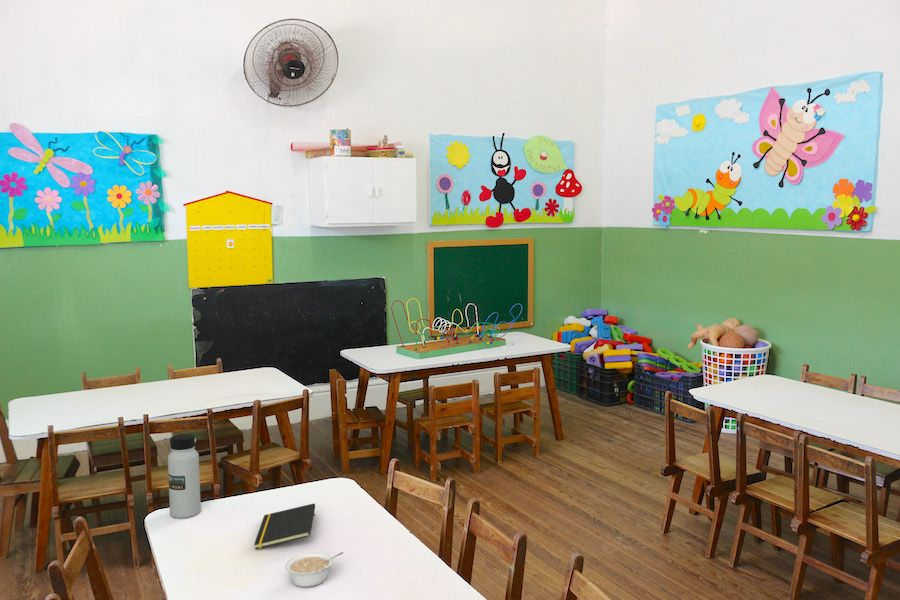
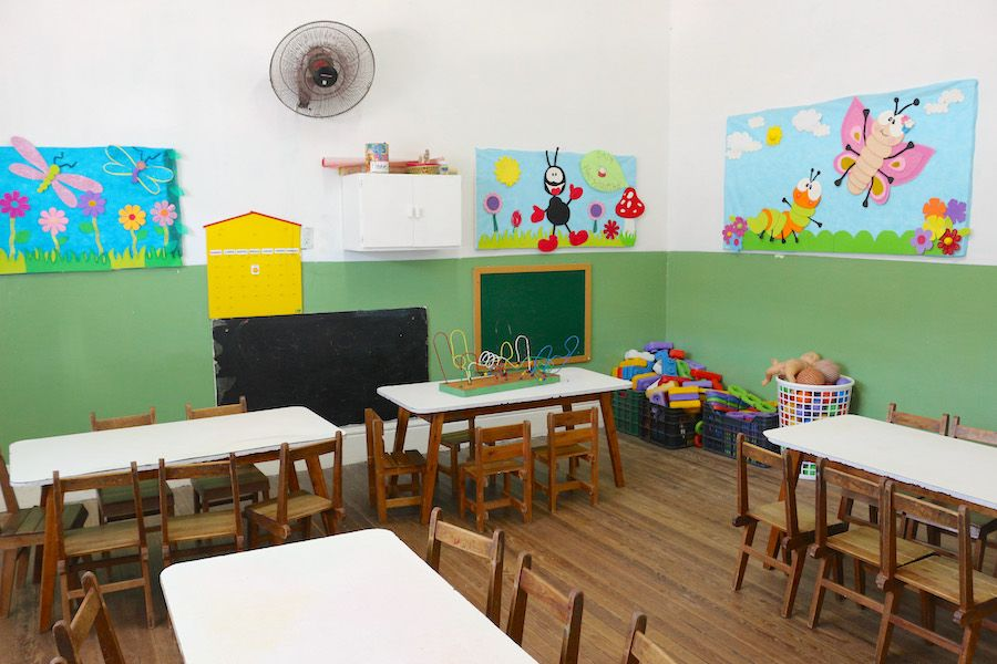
- water bottle (183, 474)
- notepad (286, 525)
- legume (311, 568)
